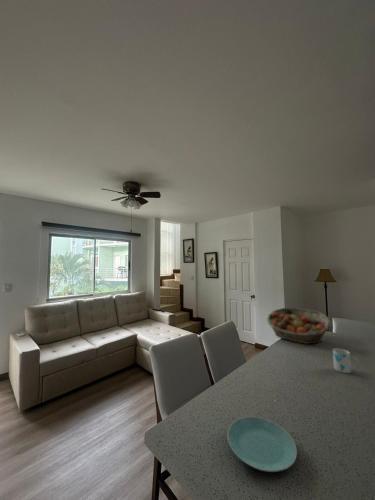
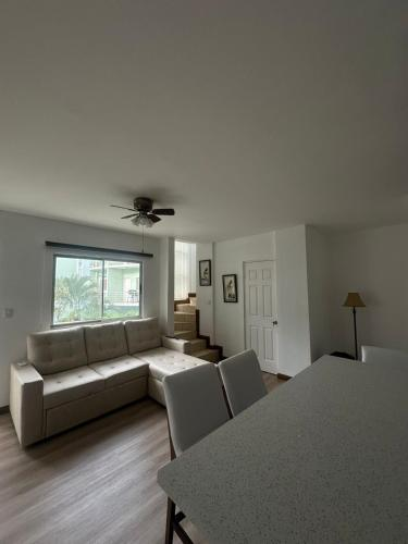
- fruit basket (296, 324)
- plate (260, 443)
- mug (345, 361)
